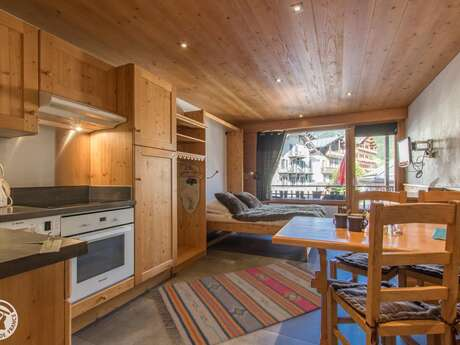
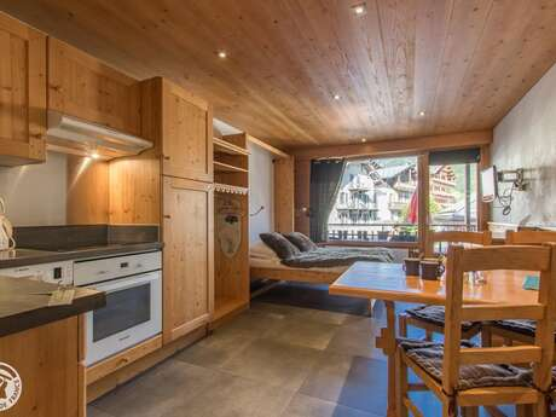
- rug (252, 291)
